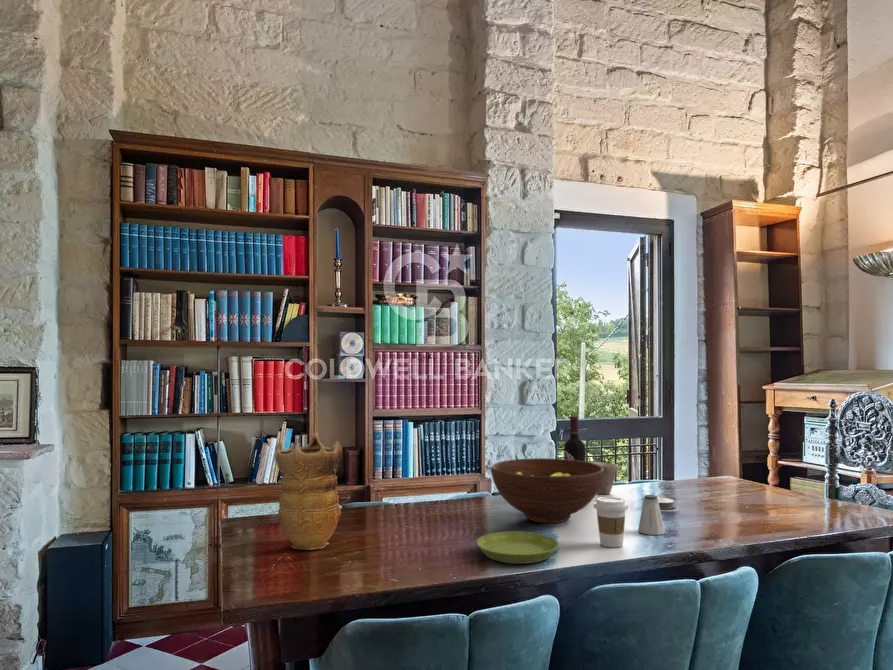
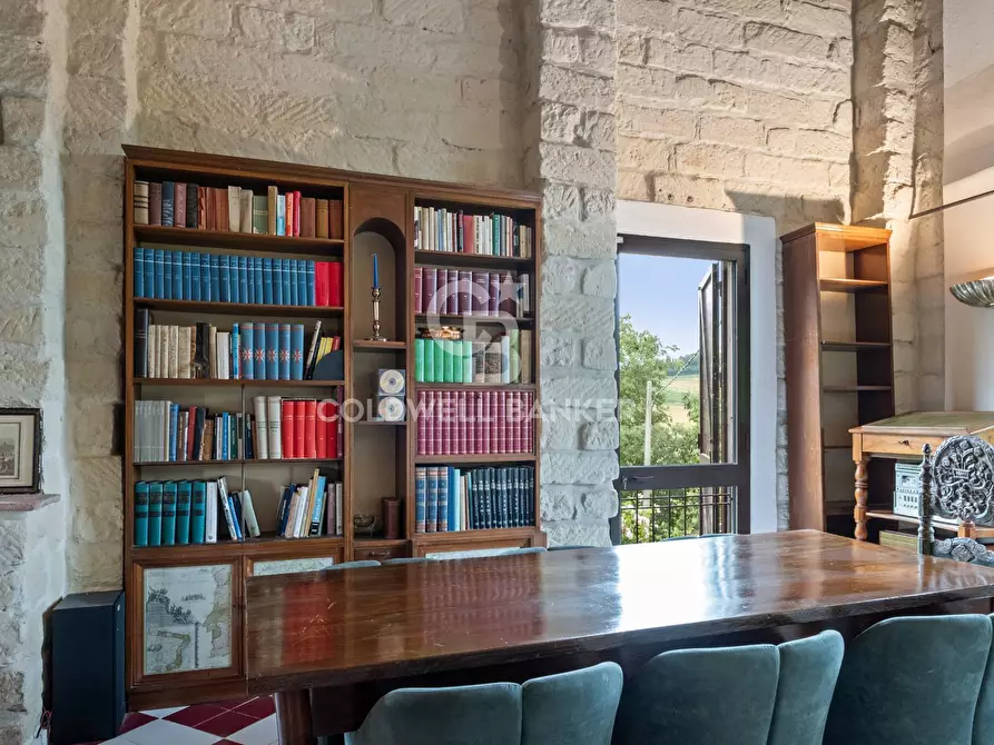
- fruit bowl (547, 492)
- vase (308, 489)
- cup (604, 478)
- saltshaker (651, 513)
- wine bottle (574, 458)
- saucer (517, 548)
- architectural model (662, 501)
- coffee cup (611, 521)
